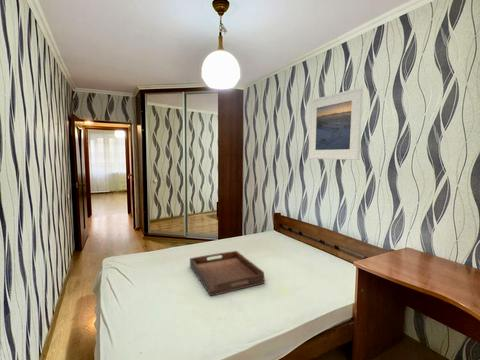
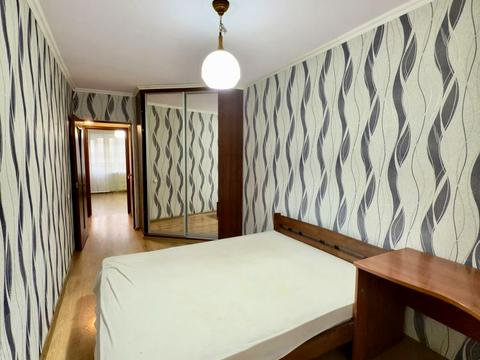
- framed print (332, 127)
- serving tray (225, 269)
